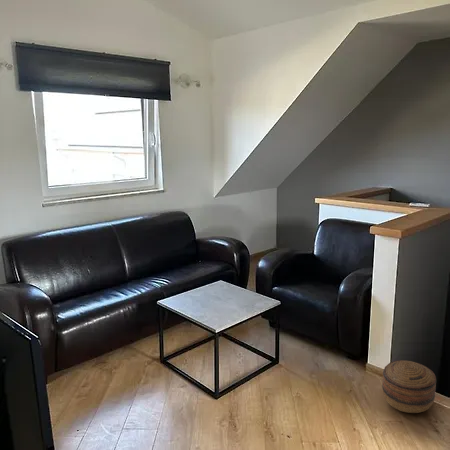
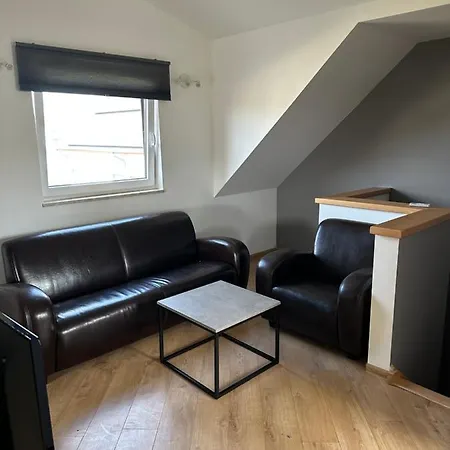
- basket (408, 385)
